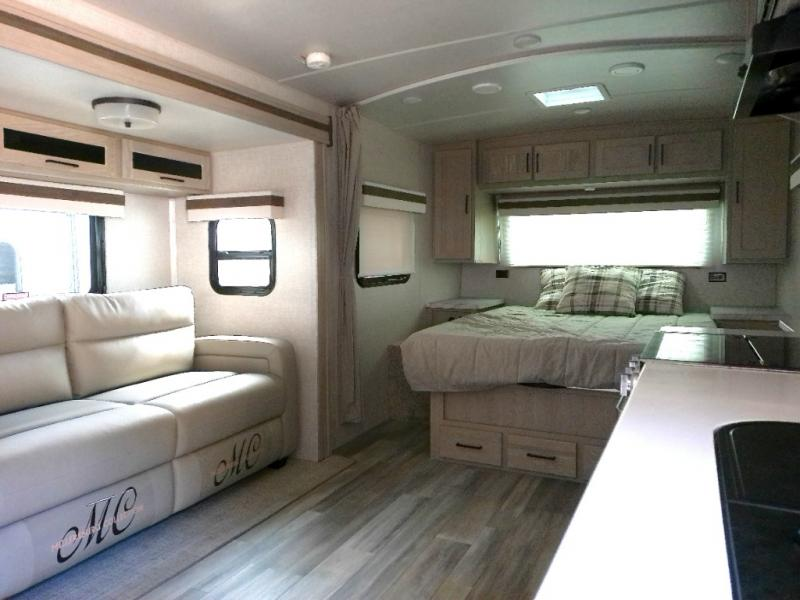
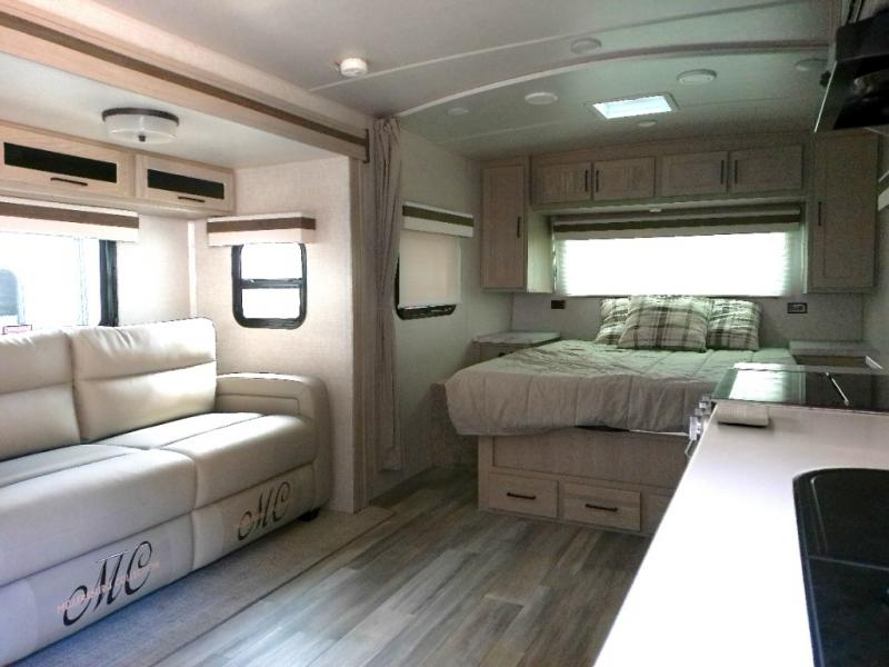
+ washcloth (742, 412)
